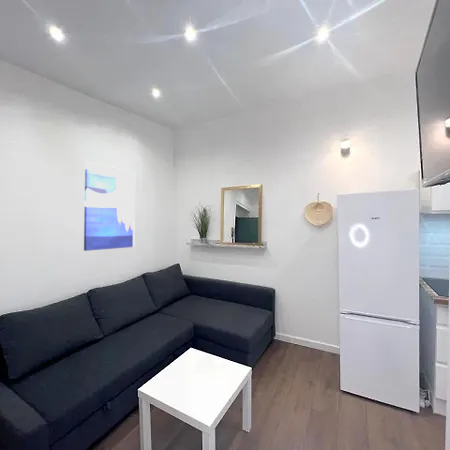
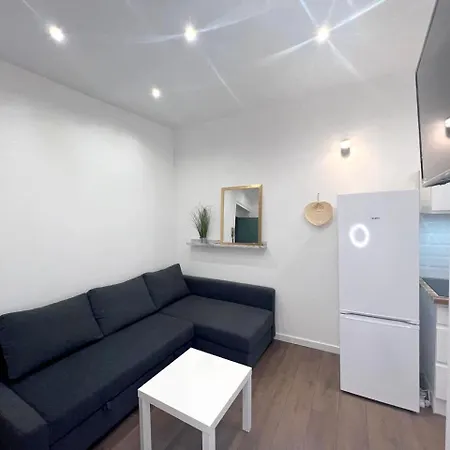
- wall art (111, 208)
